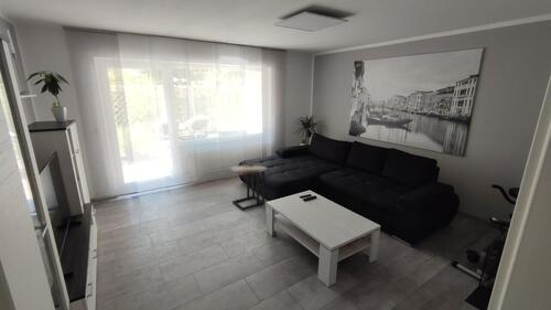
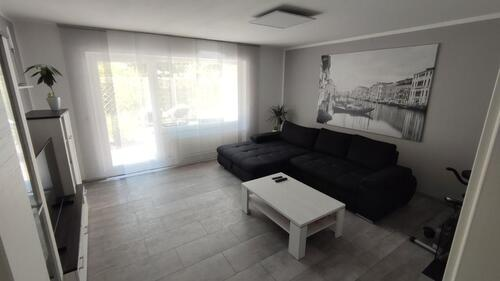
- side table (248, 185)
